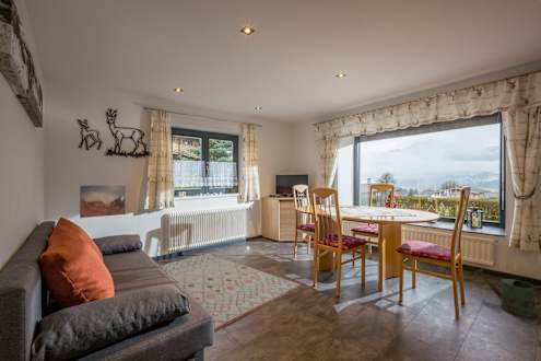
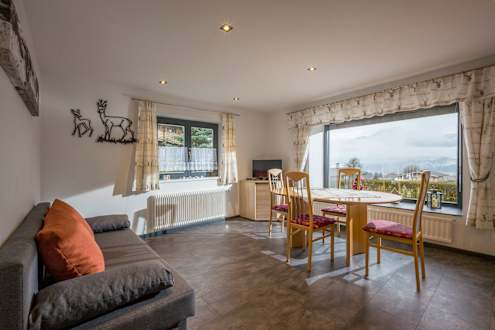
- rug (209, 279)
- watering can (508, 291)
- wall art (103, 200)
